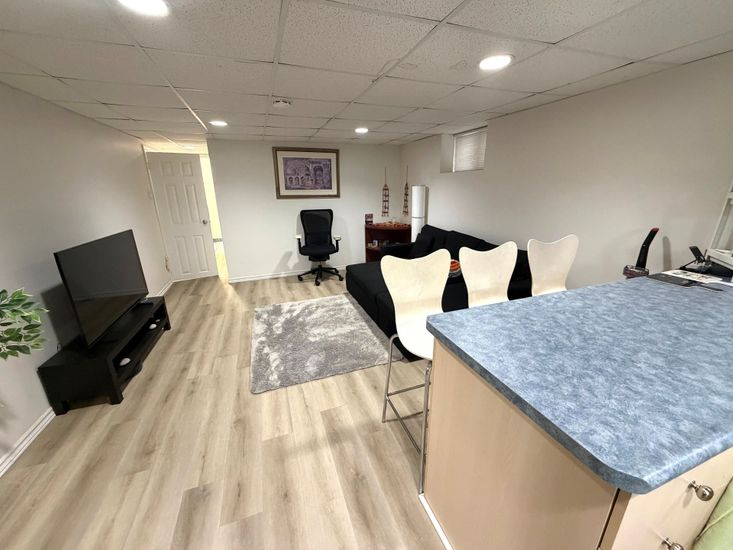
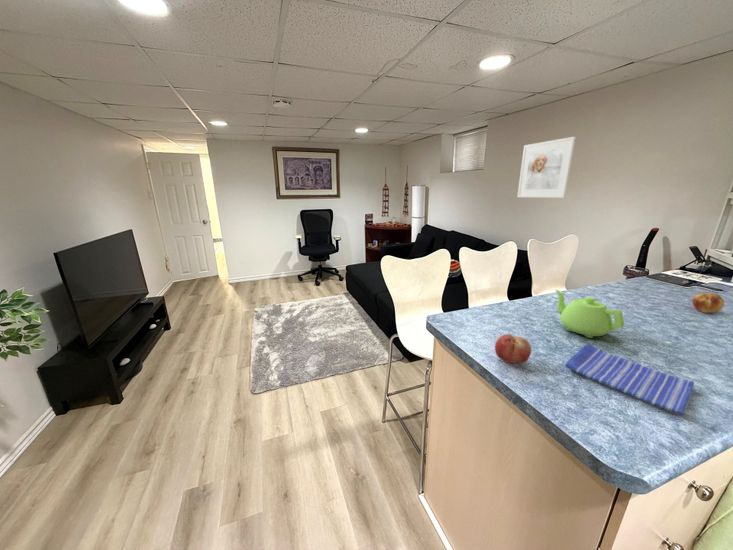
+ fruit (512, 349)
+ fruit (707, 303)
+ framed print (543, 170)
+ dish towel (625, 373)
+ teapot (585, 314)
